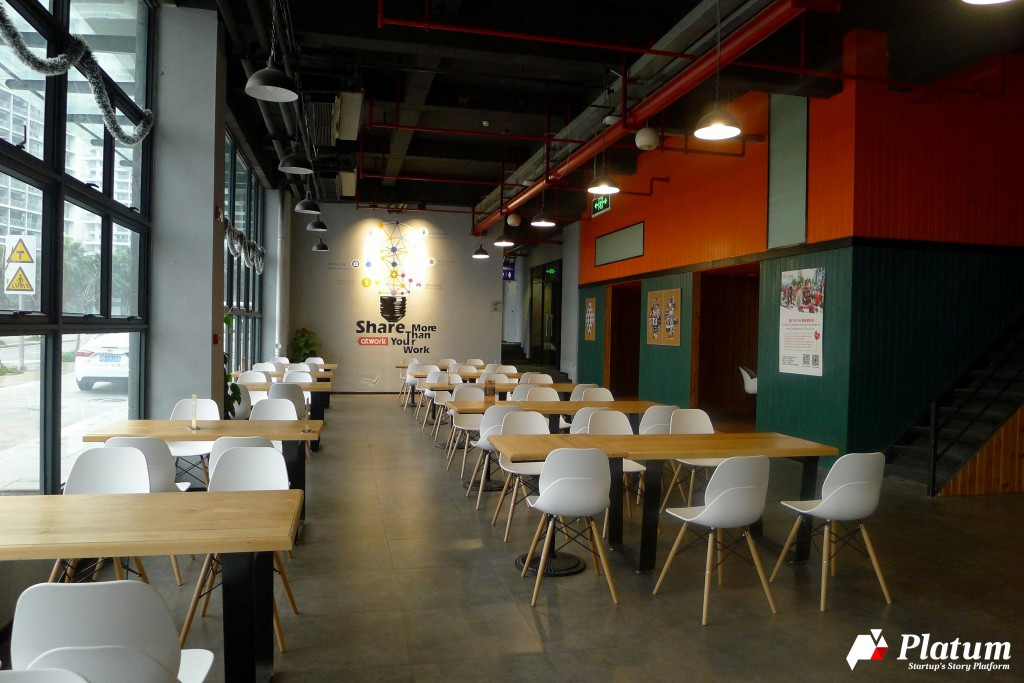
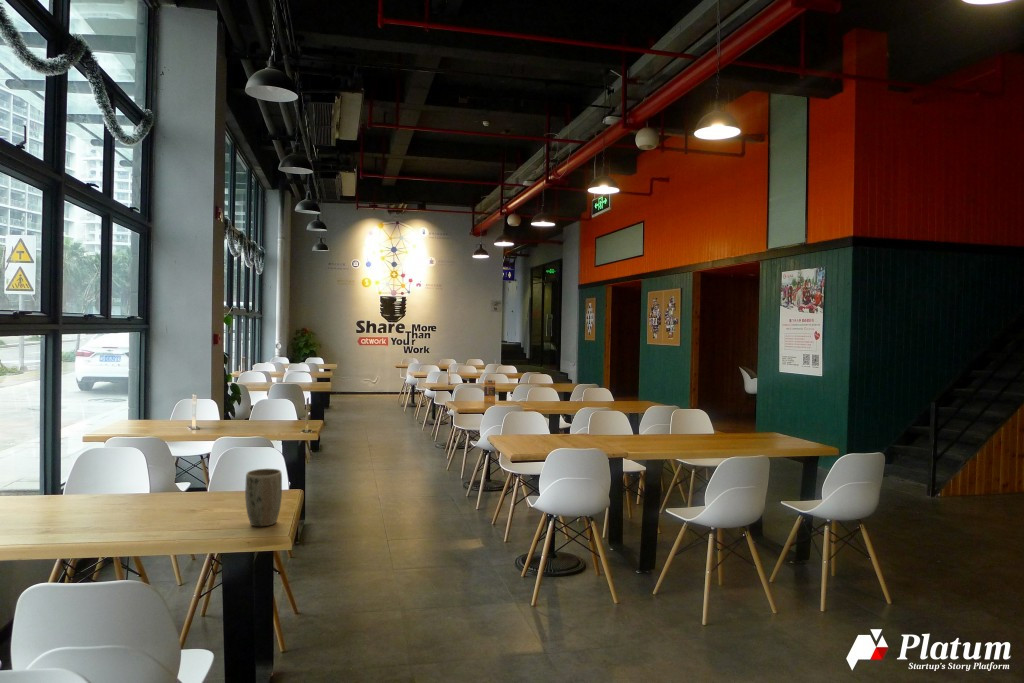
+ plant pot (263, 497)
